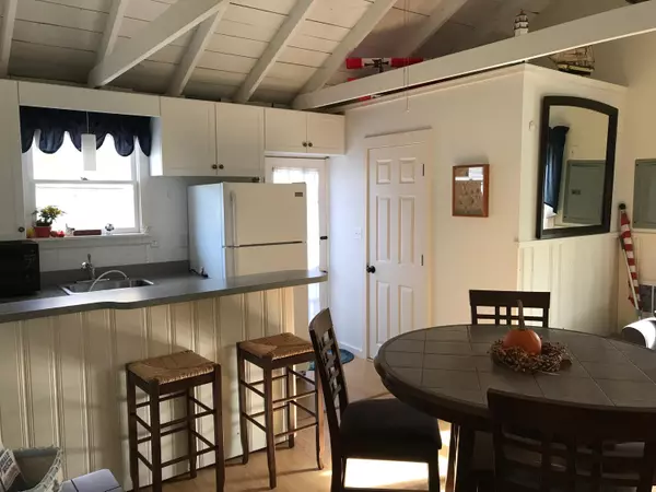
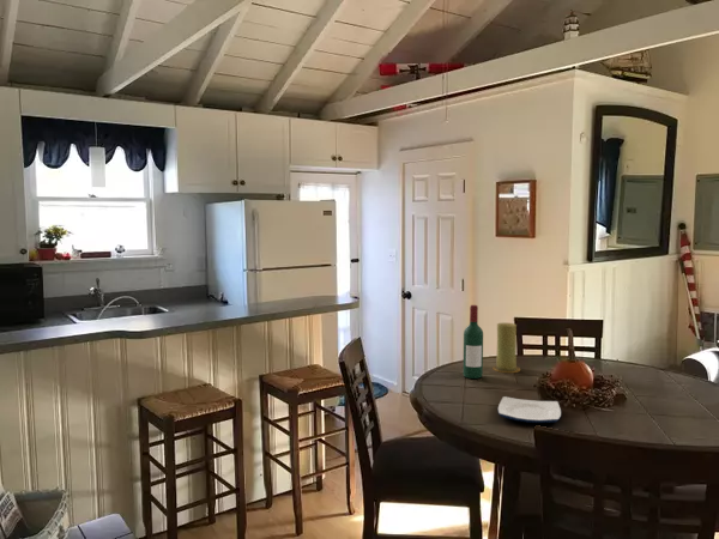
+ candle (506, 346)
+ wine bottle (473, 340)
+ plate (528, 411)
